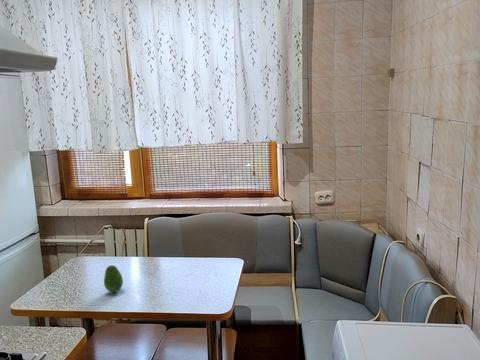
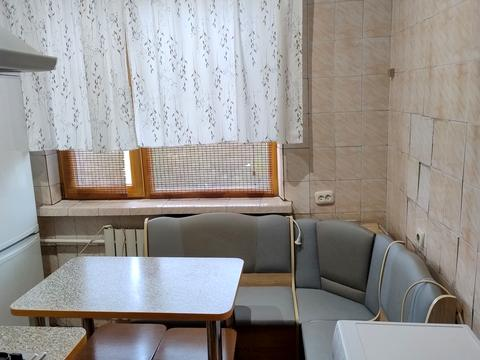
- fruit (113, 278)
